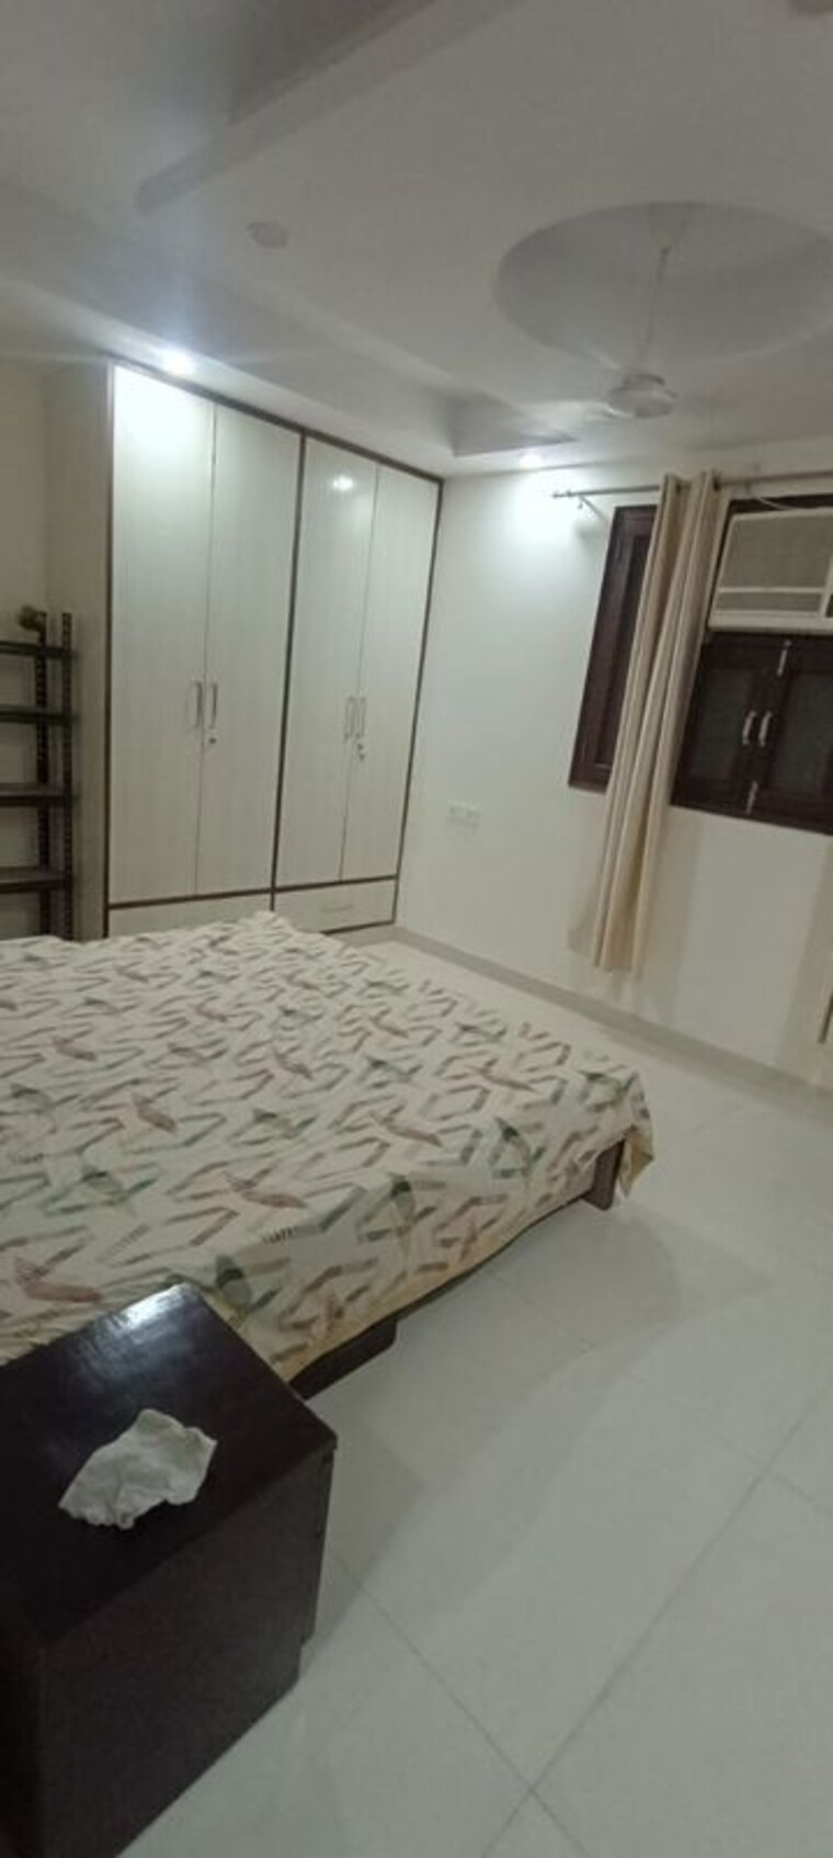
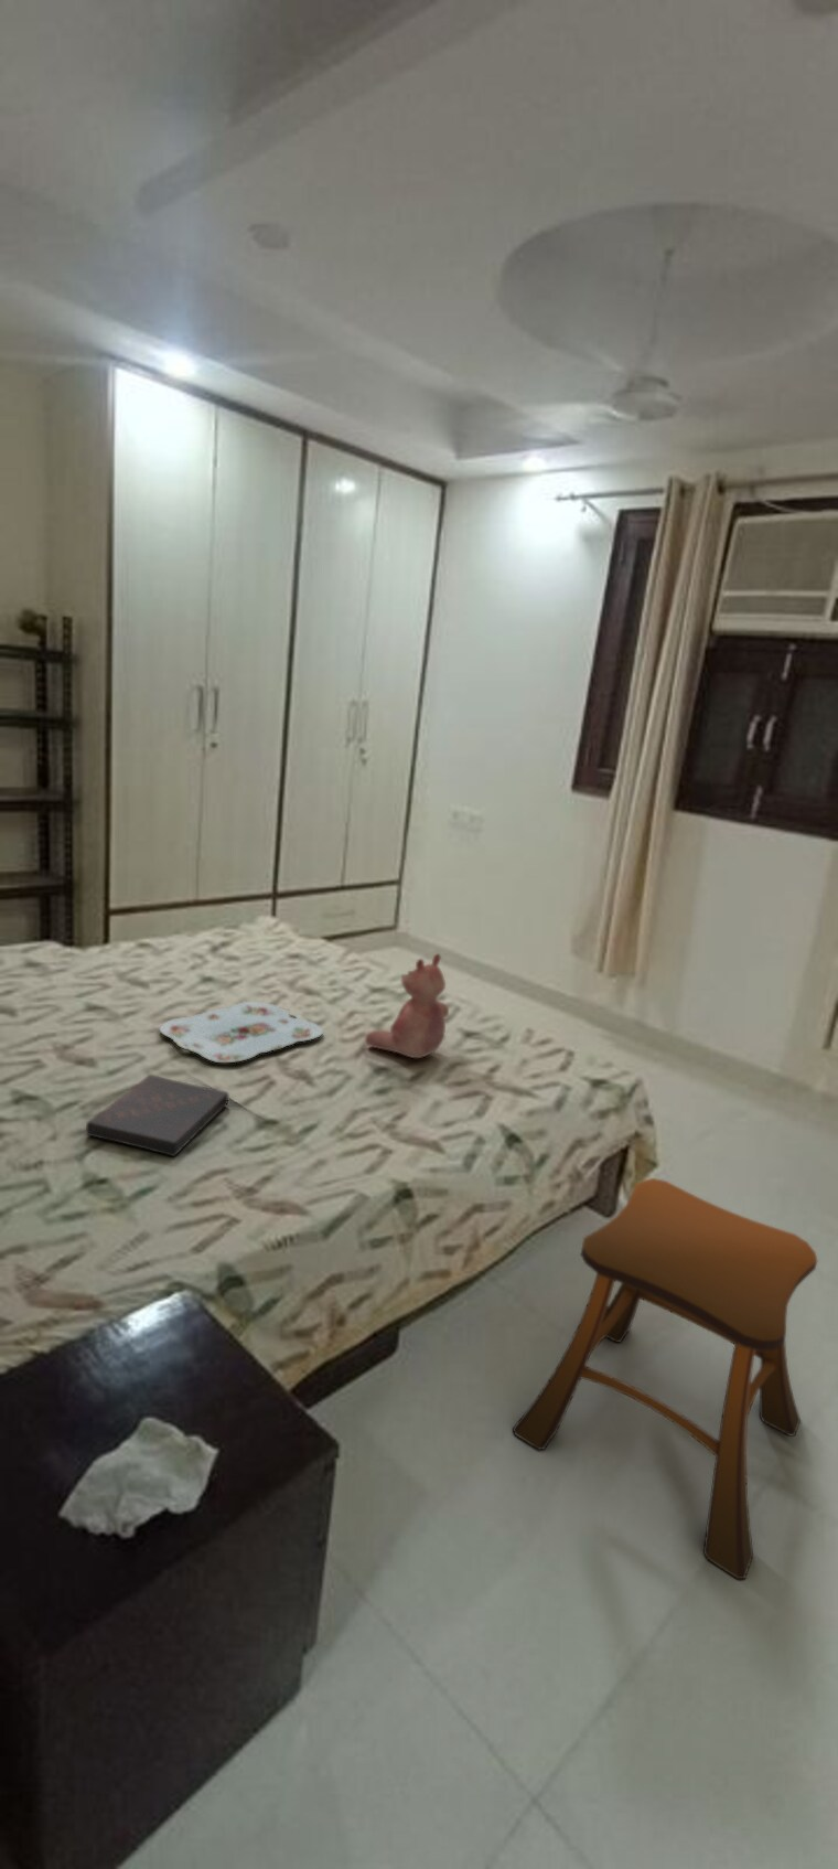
+ teddy bear (410, 1001)
+ stool (689, 1321)
+ book (160, 1112)
+ serving tray (243, 1031)
